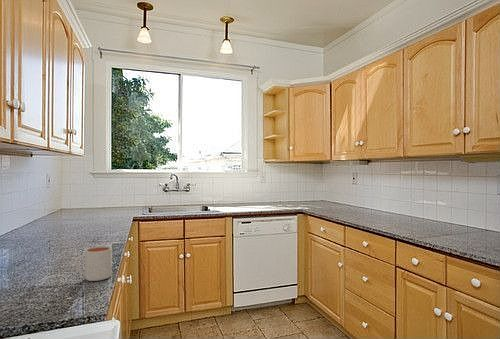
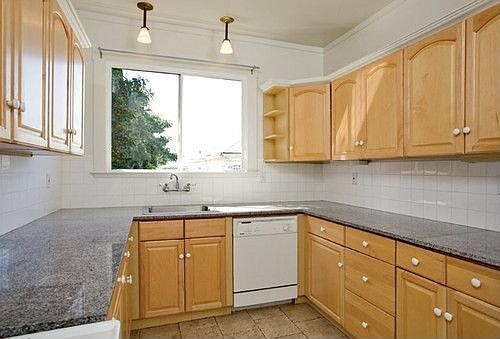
- mug (93, 263)
